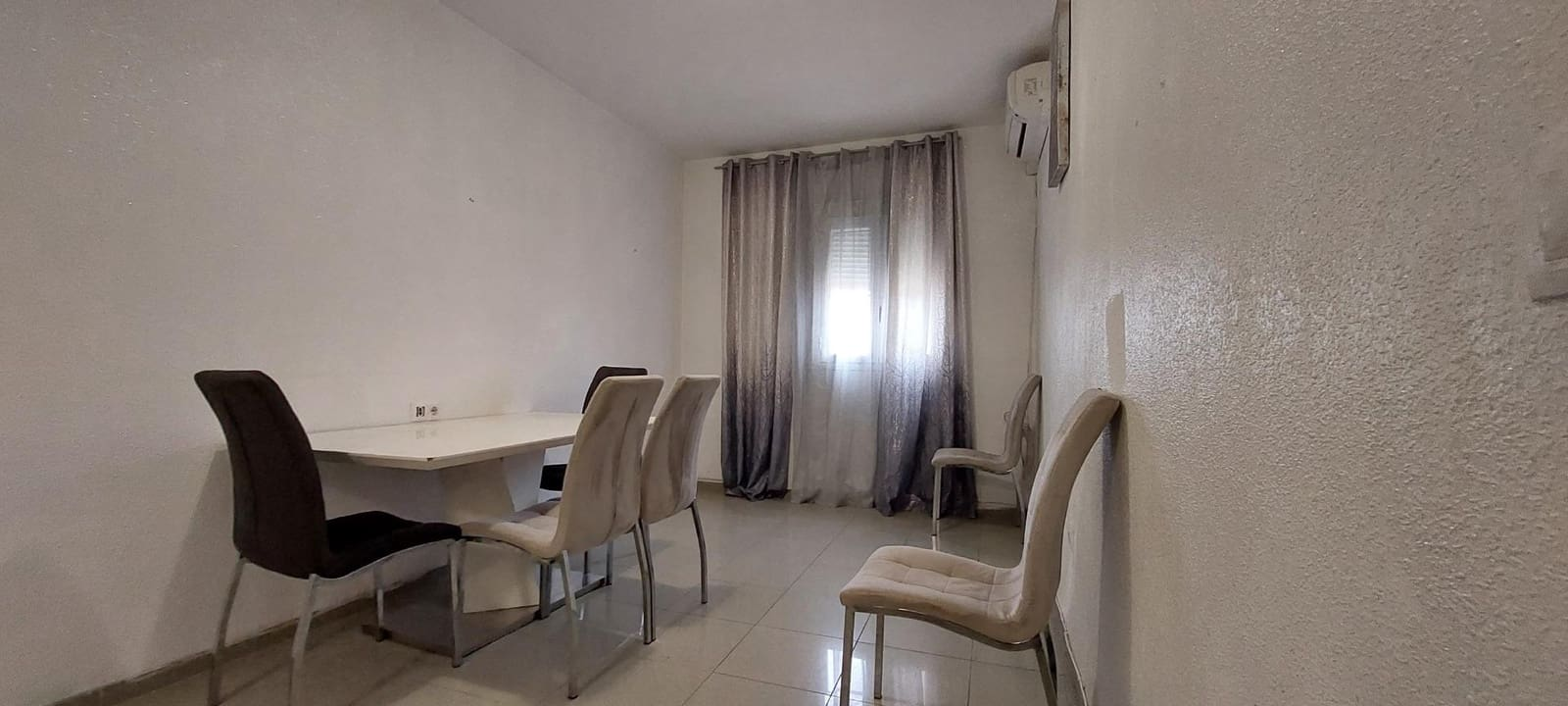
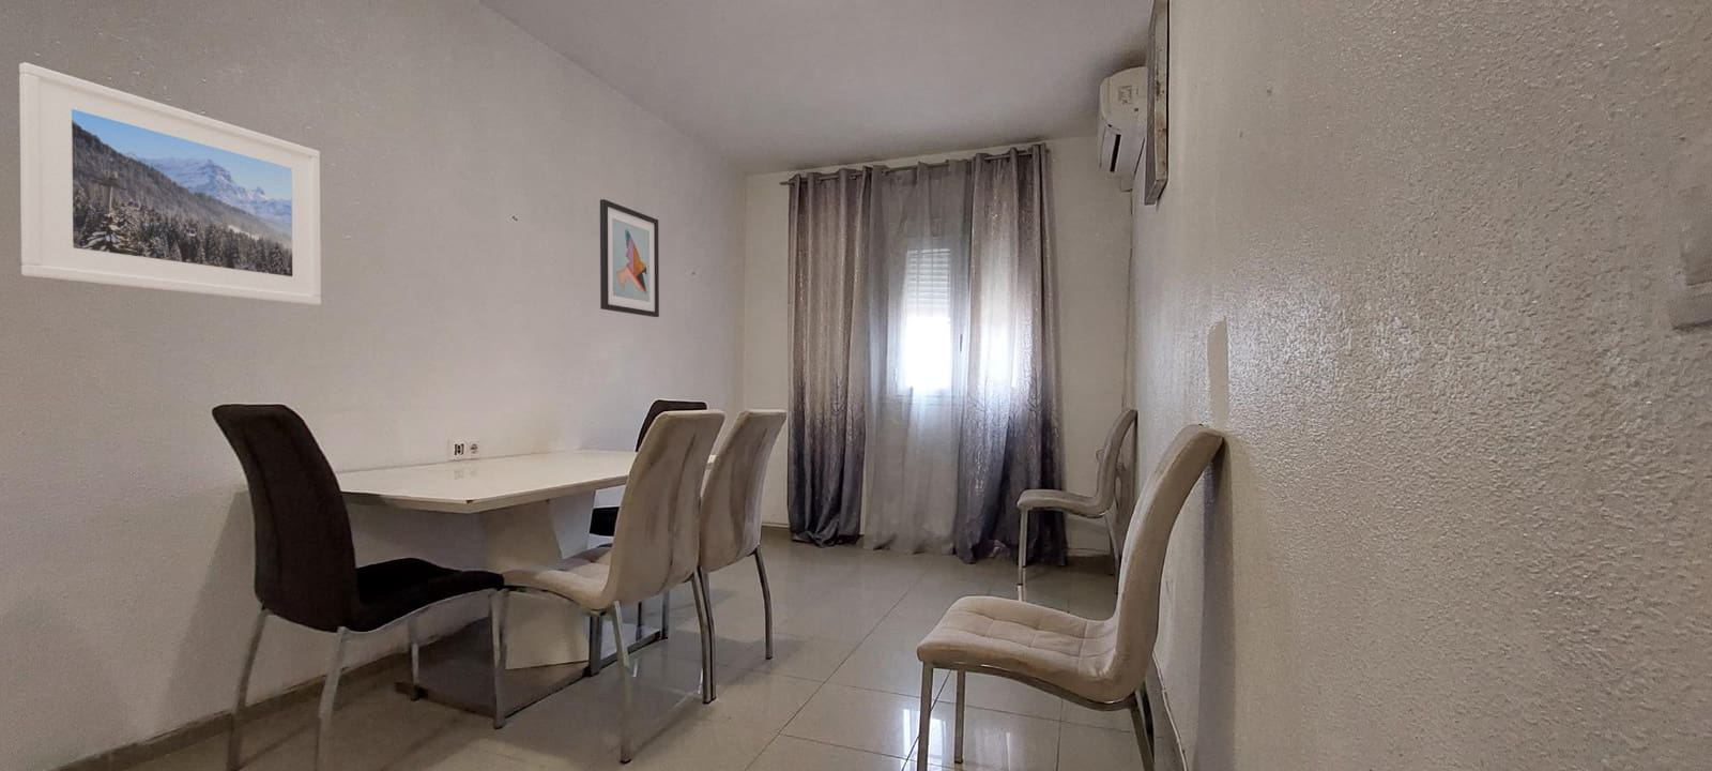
+ wall art (630, 261)
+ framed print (193, 202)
